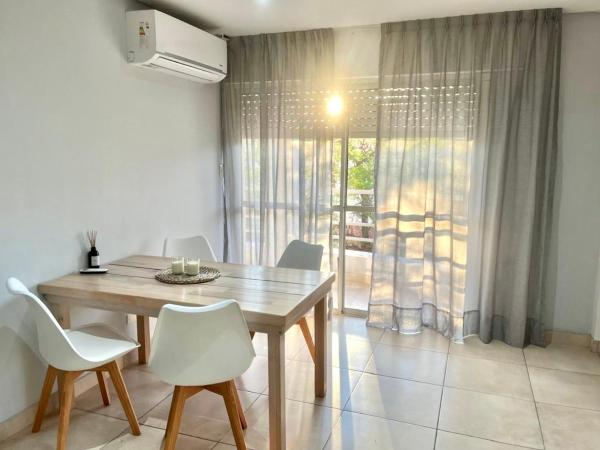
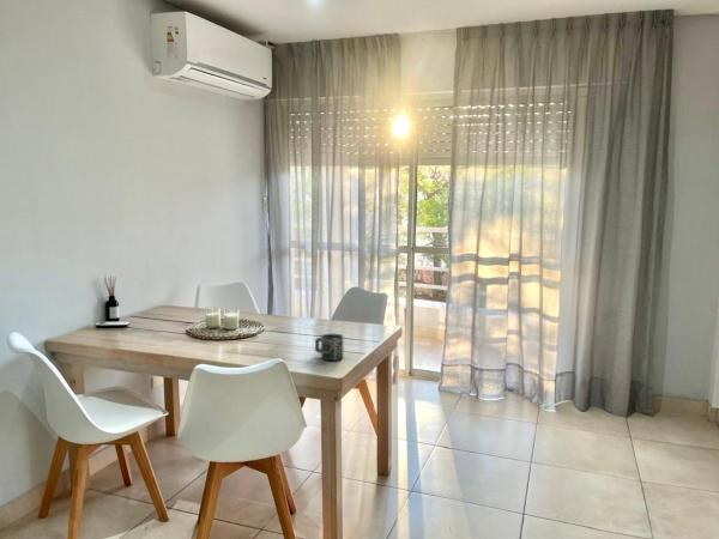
+ cup (328, 346)
